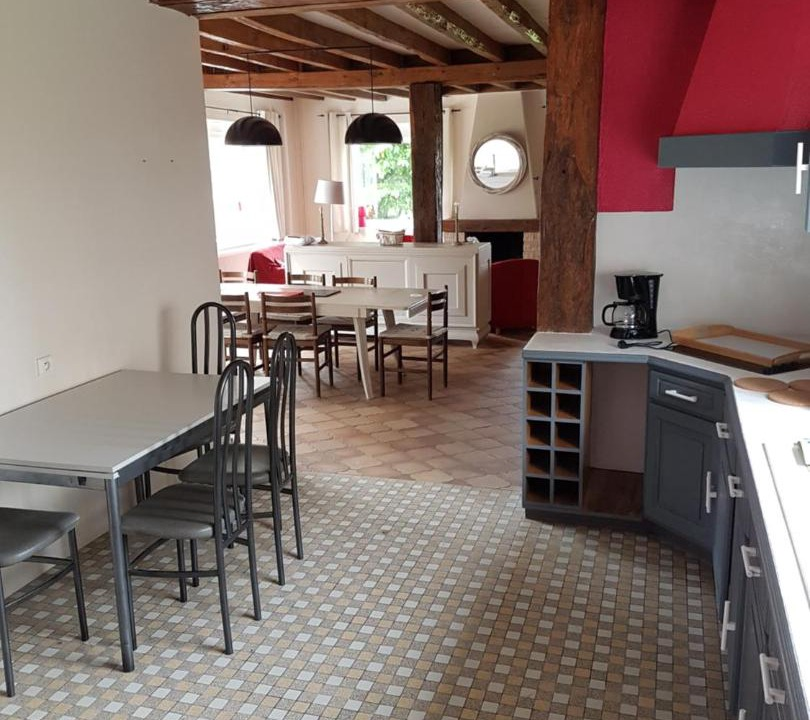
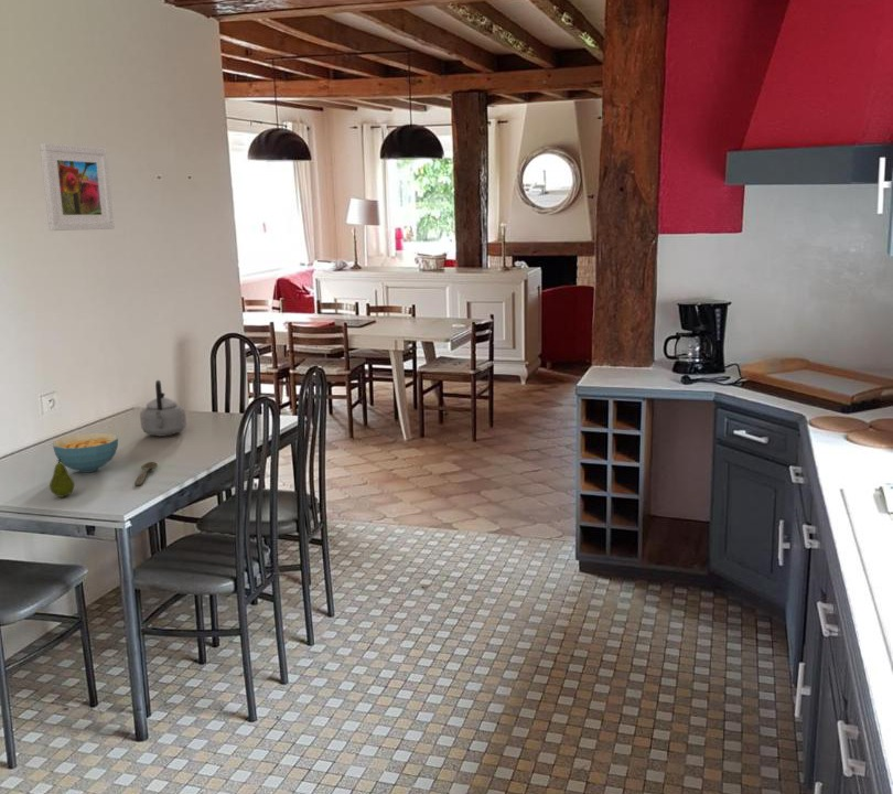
+ teapot (162, 408)
+ fruit (61, 476)
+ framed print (78, 187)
+ cereal bowl (86, 454)
+ spoon (144, 473)
